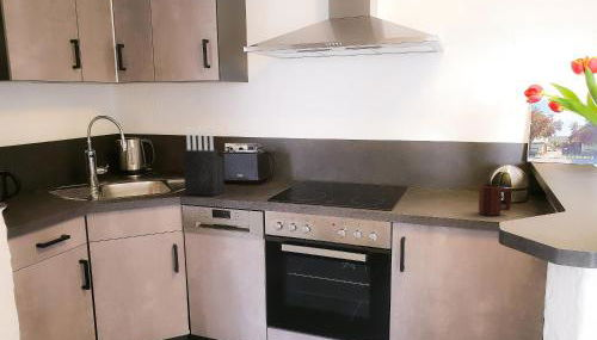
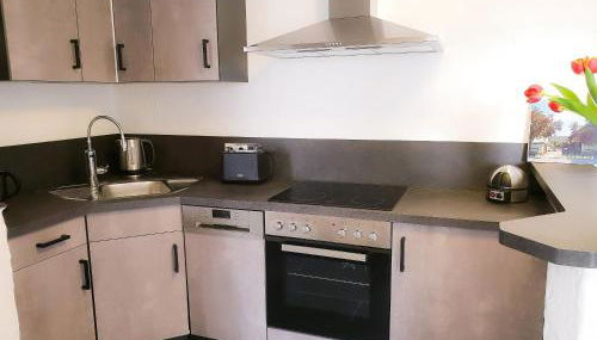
- knife block (204, 160)
- mug (494, 199)
